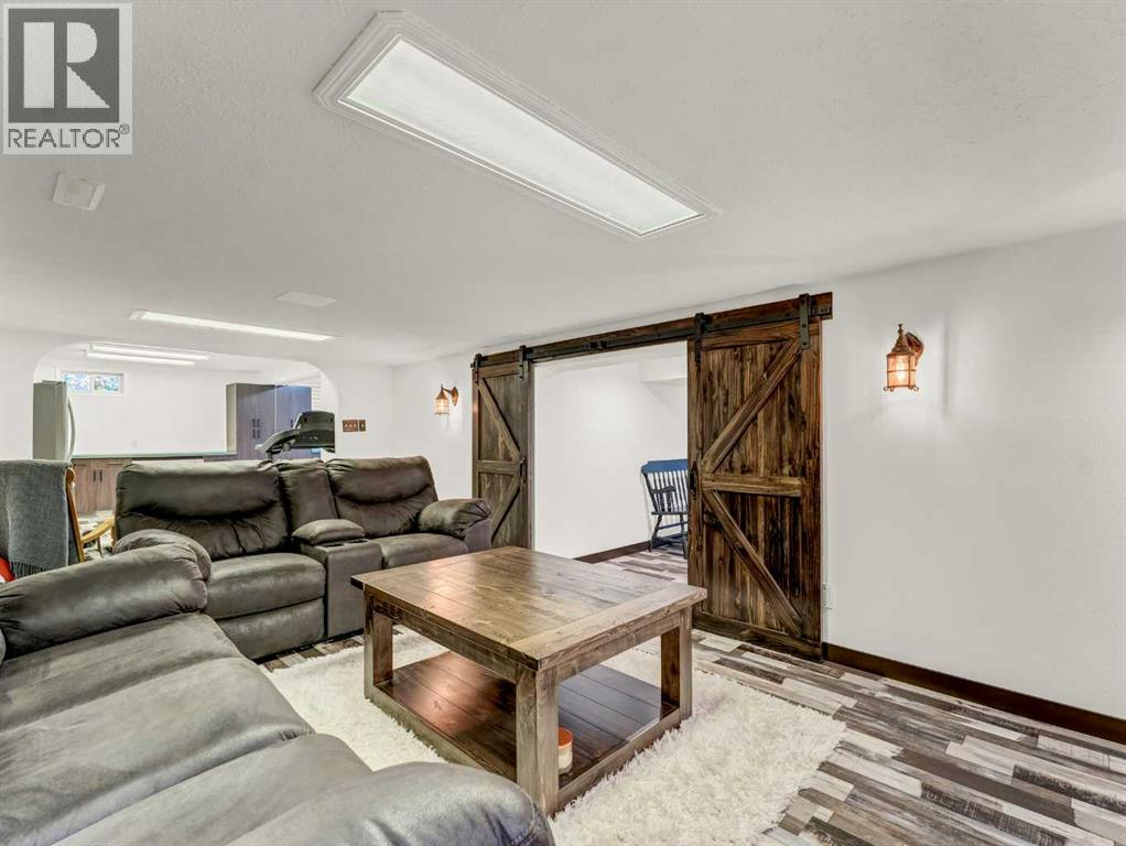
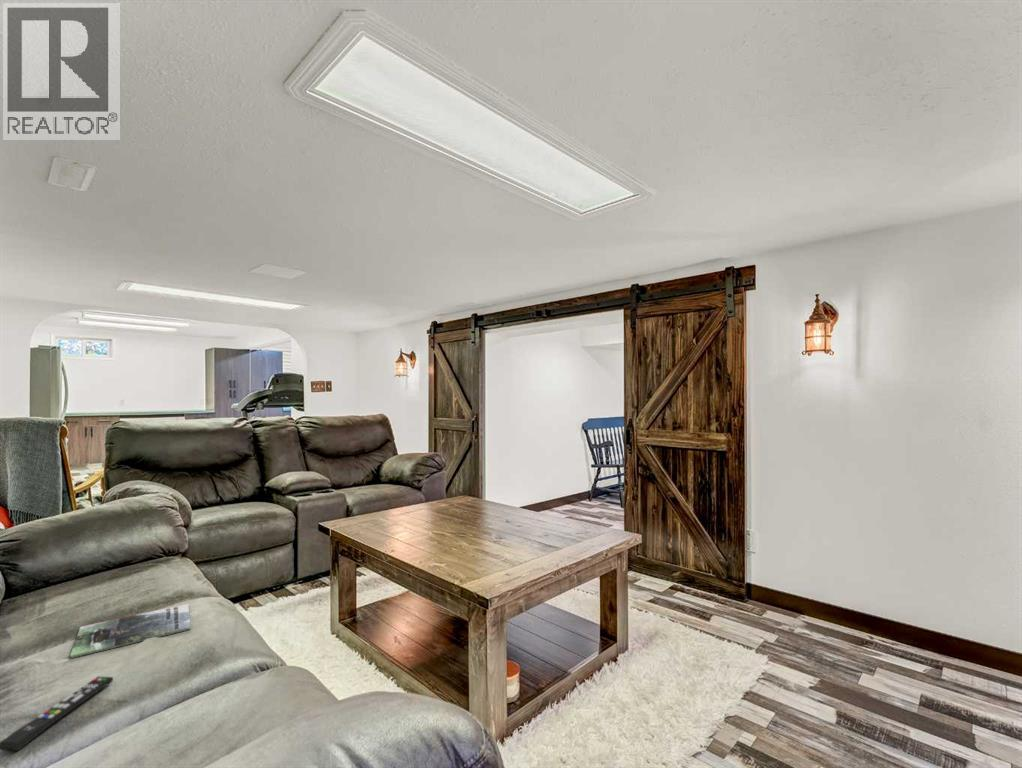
+ magazine (135, 627)
+ remote control (61, 709)
